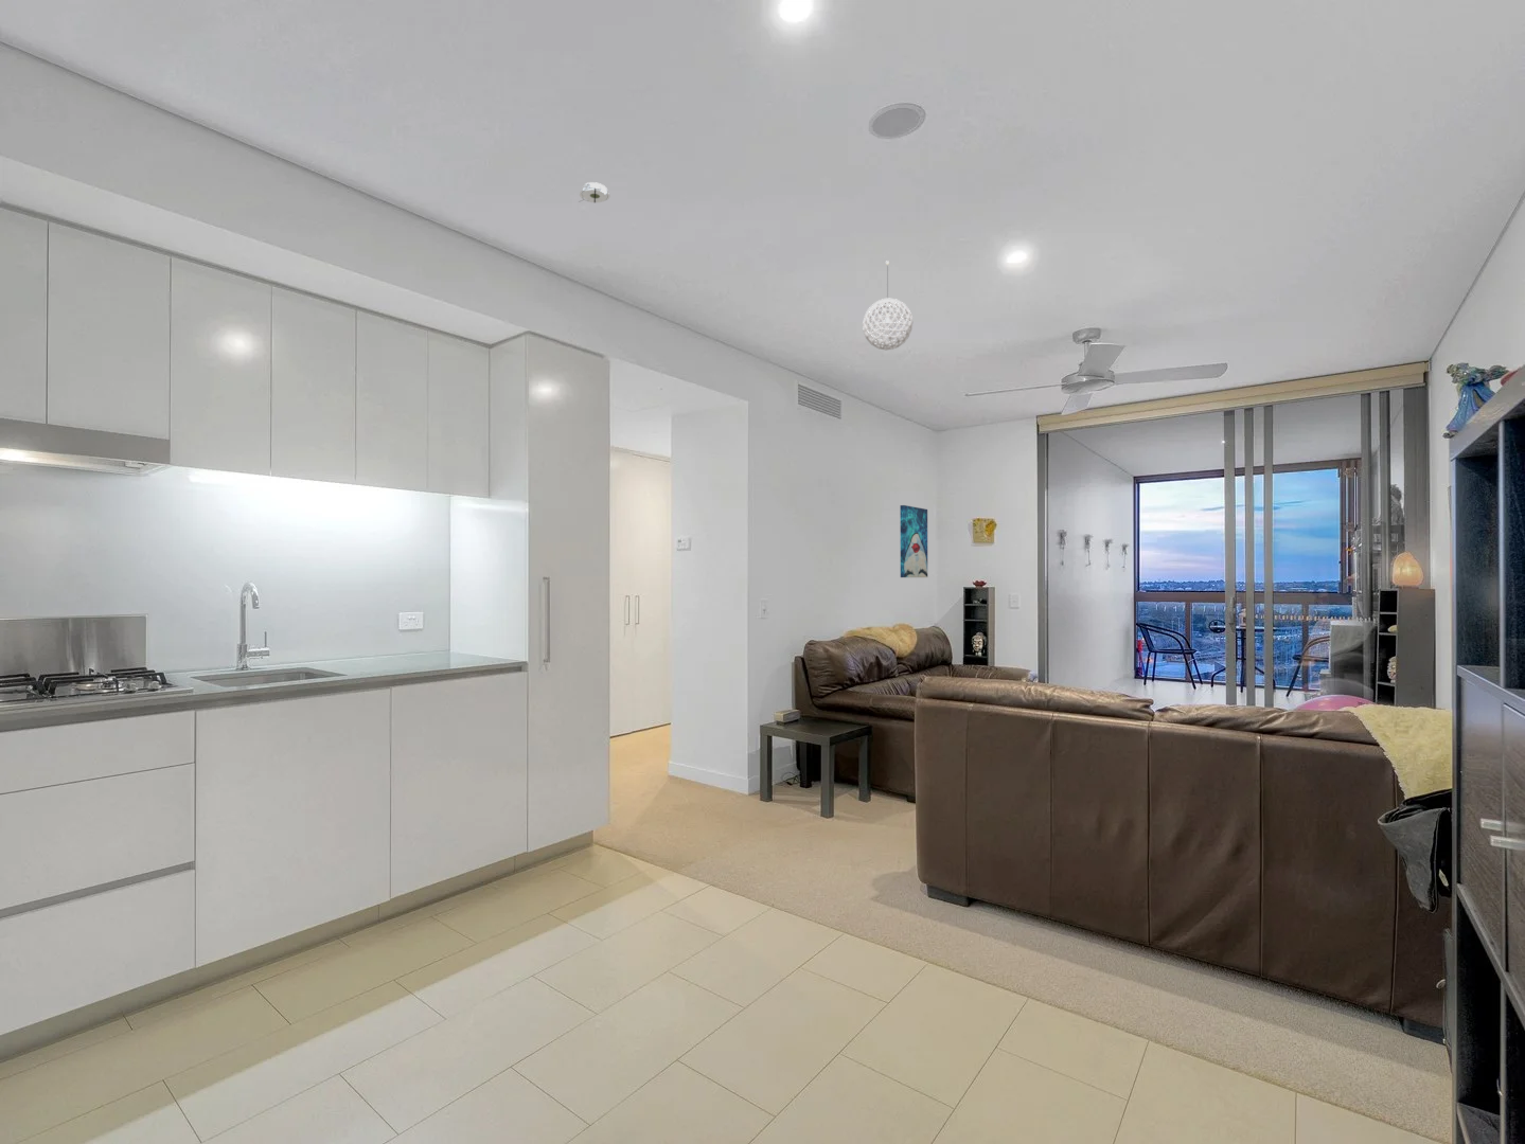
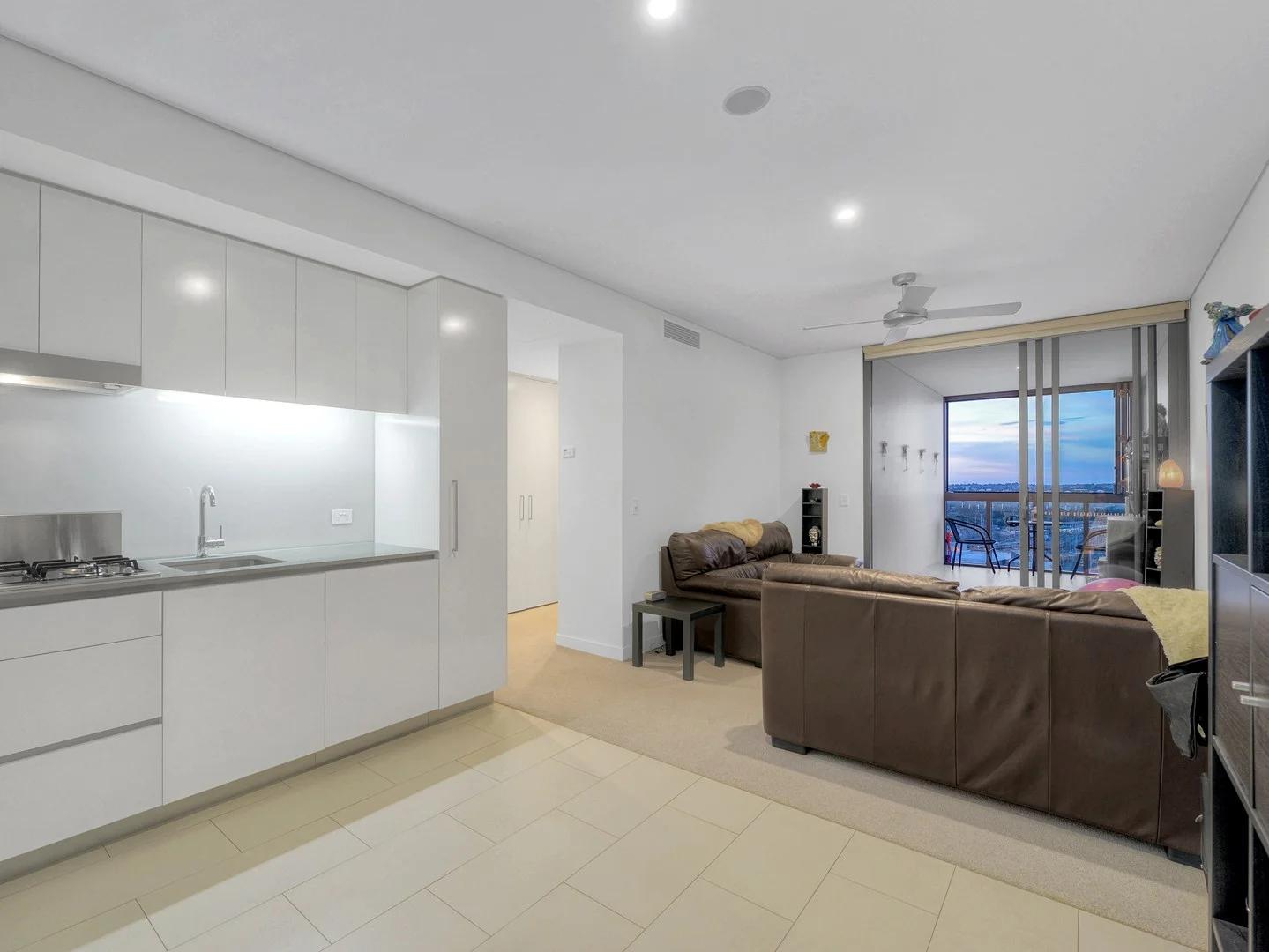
- wall art (913, 542)
- pendant light (887, 305)
- smoke detector (594, 192)
